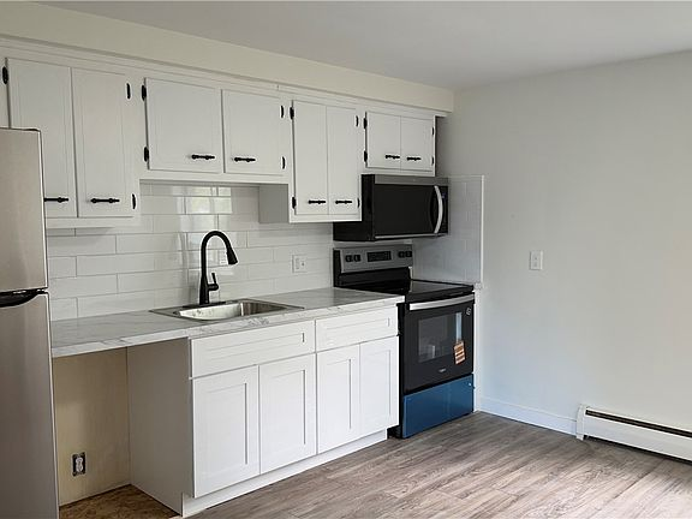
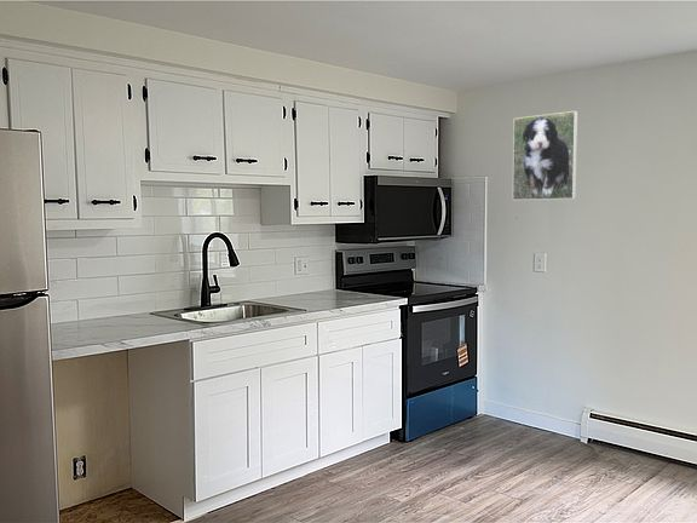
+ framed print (543, 157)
